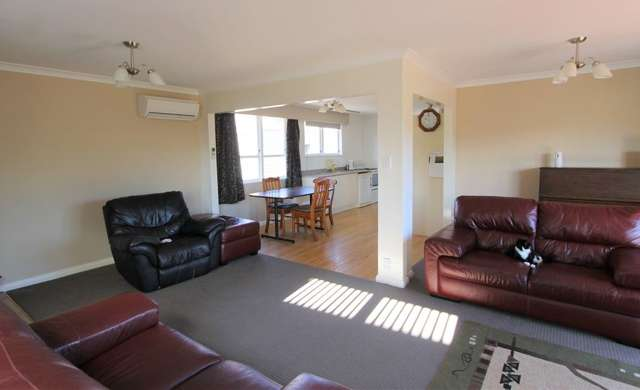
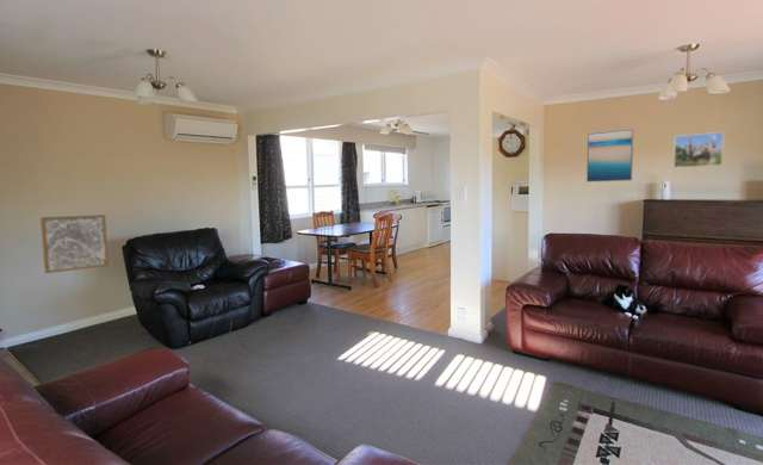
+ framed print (697, 150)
+ wall art (609, 156)
+ wall art (75, 242)
